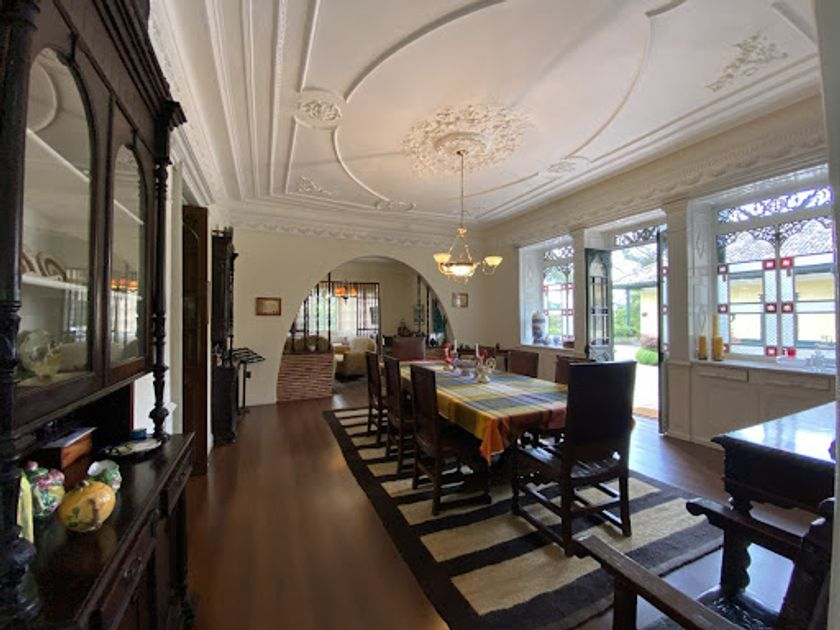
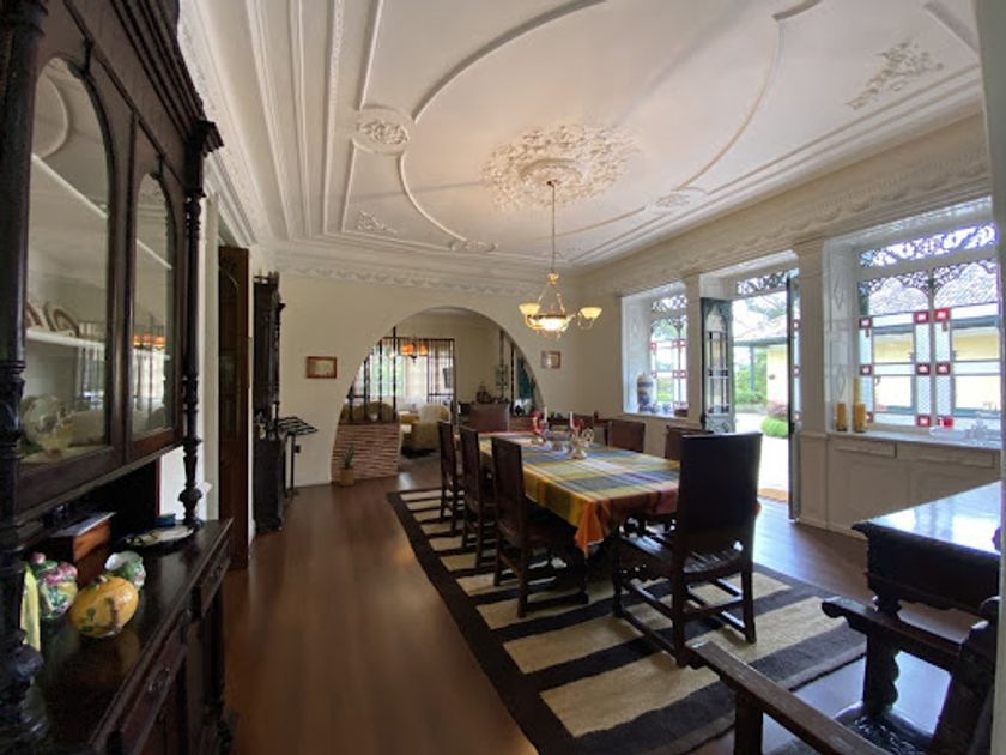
+ house plant (345, 463)
